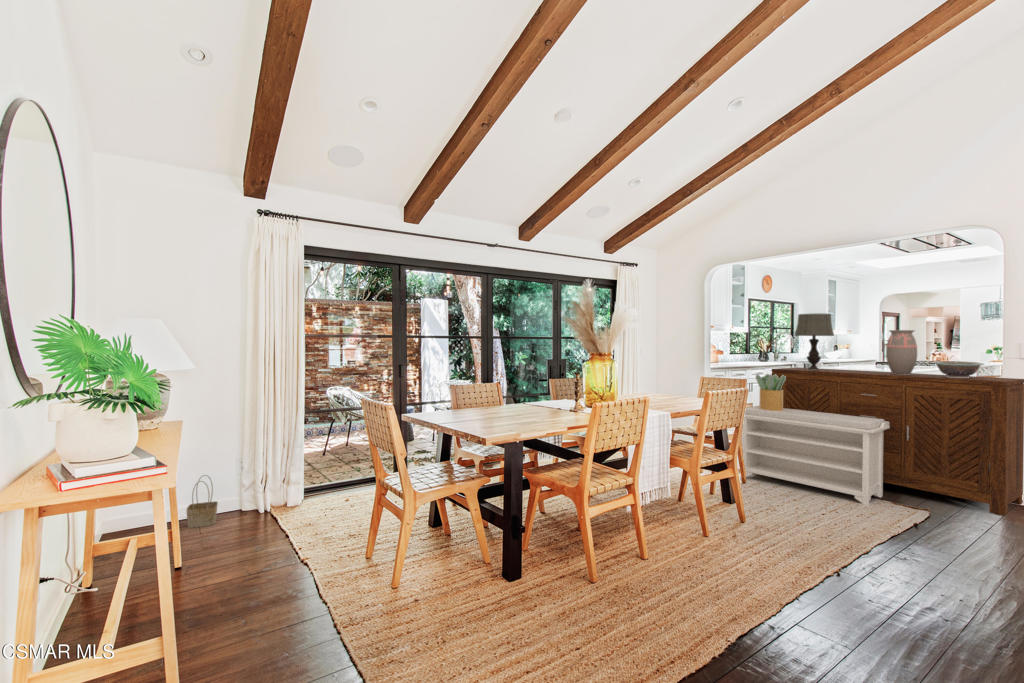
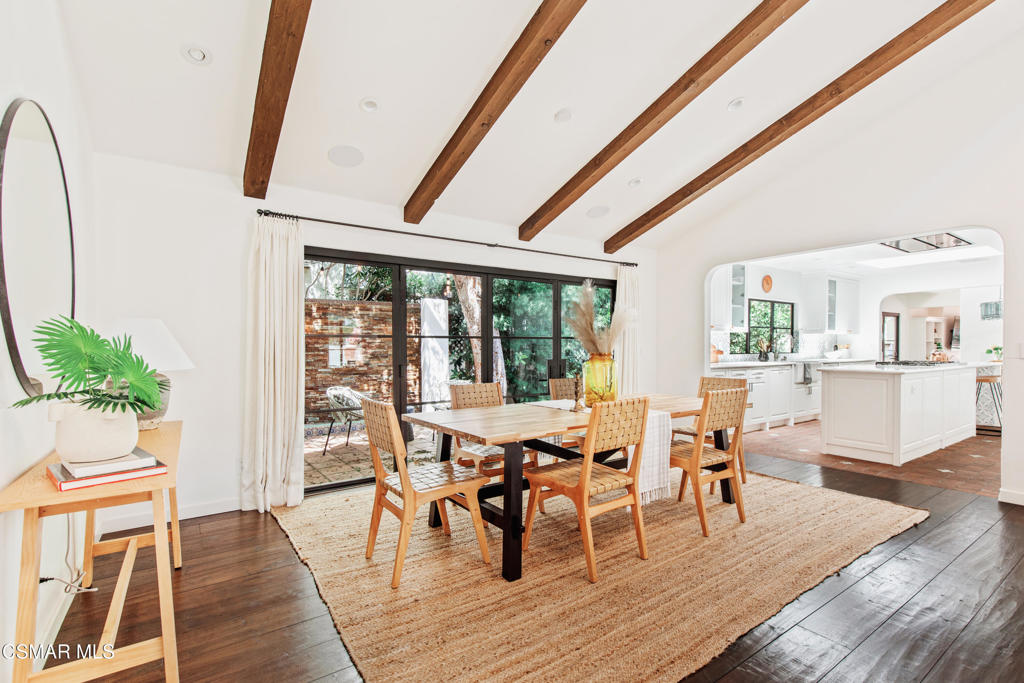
- bench (807, 449)
- table lamp (813, 341)
- basket (204, 502)
- decorative vase (901, 352)
- potted plant (769, 391)
- decorative bowl (957, 369)
- sideboard (884, 430)
